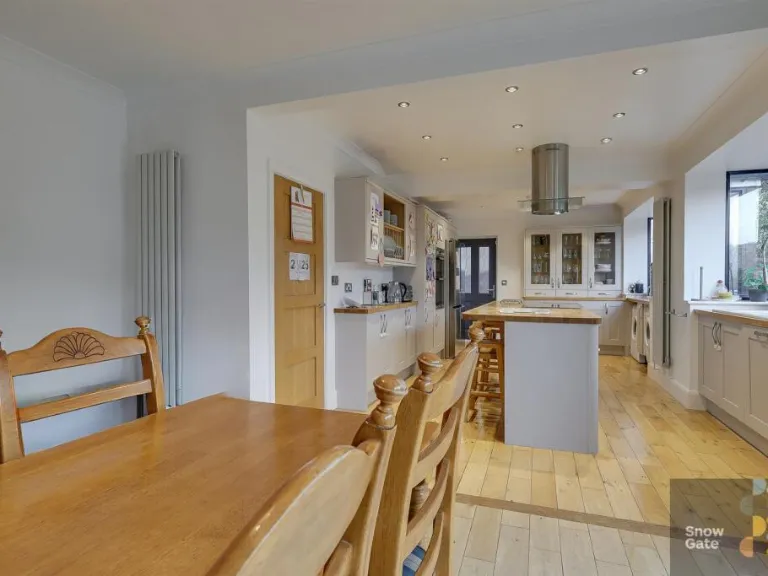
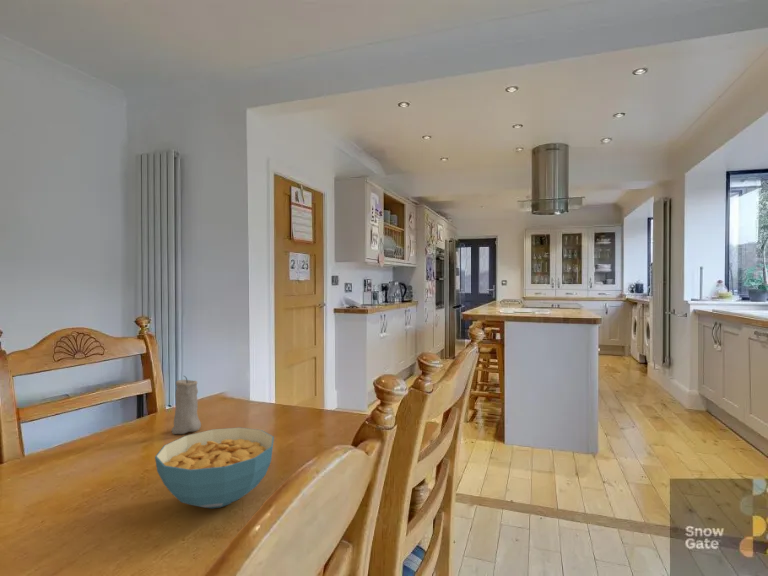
+ cereal bowl (218, 472)
+ candle (186, 403)
